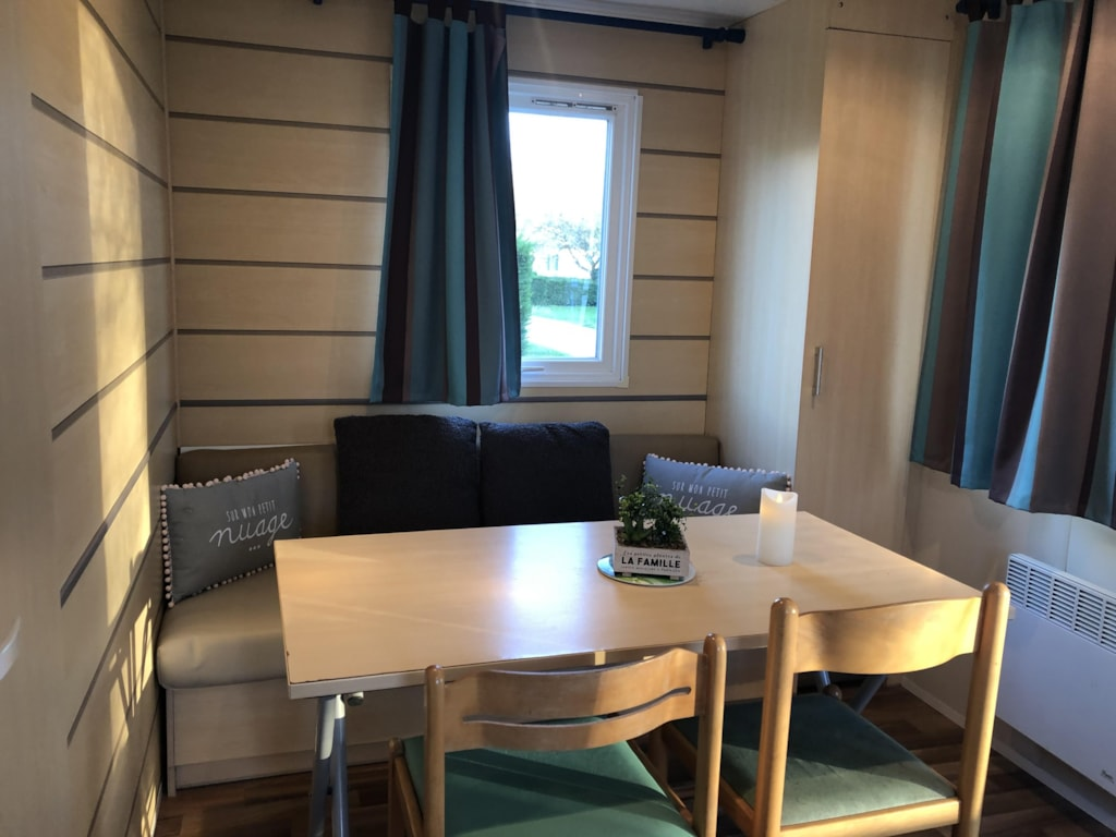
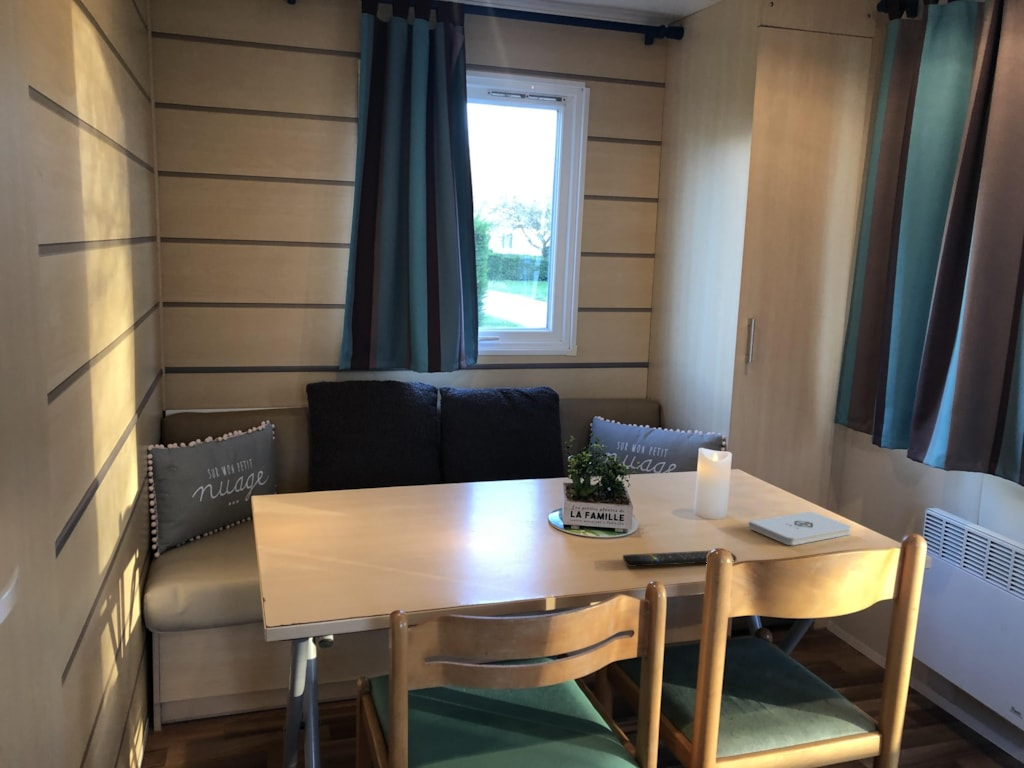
+ remote control (680, 558)
+ notepad (800, 527)
